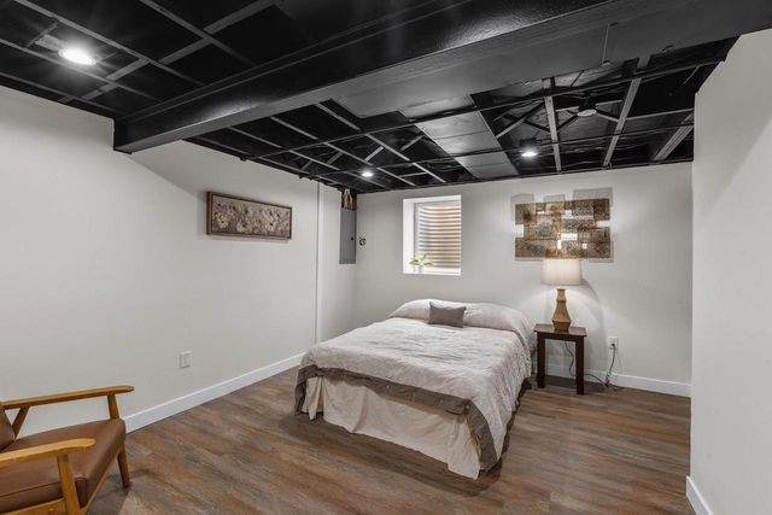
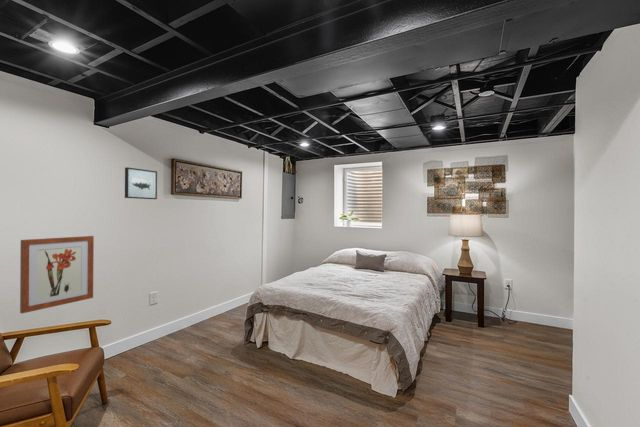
+ wall art (141, 184)
+ wall art (59, 271)
